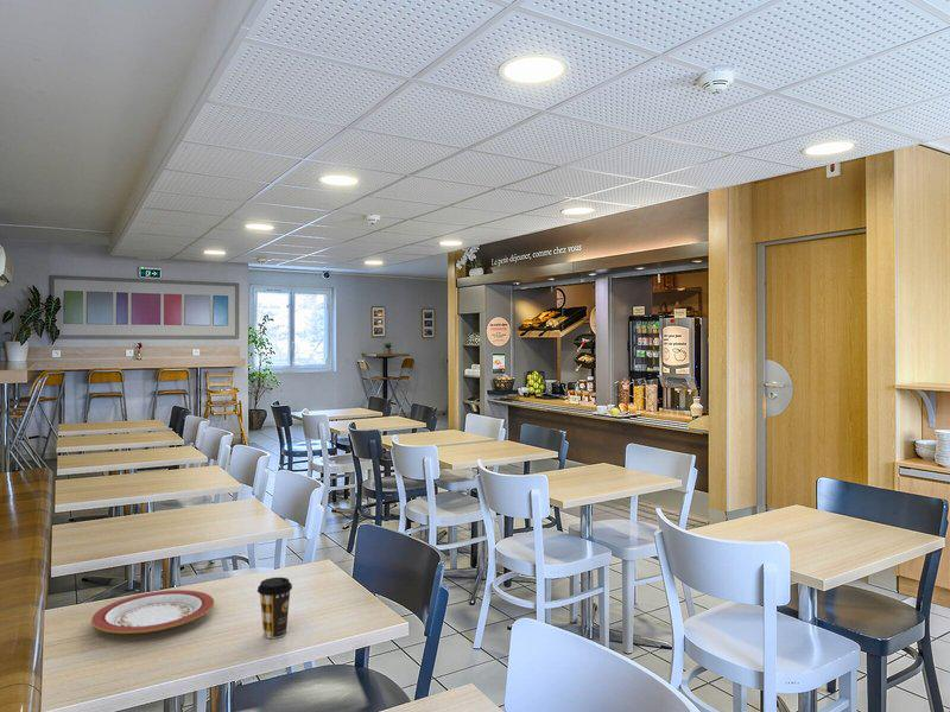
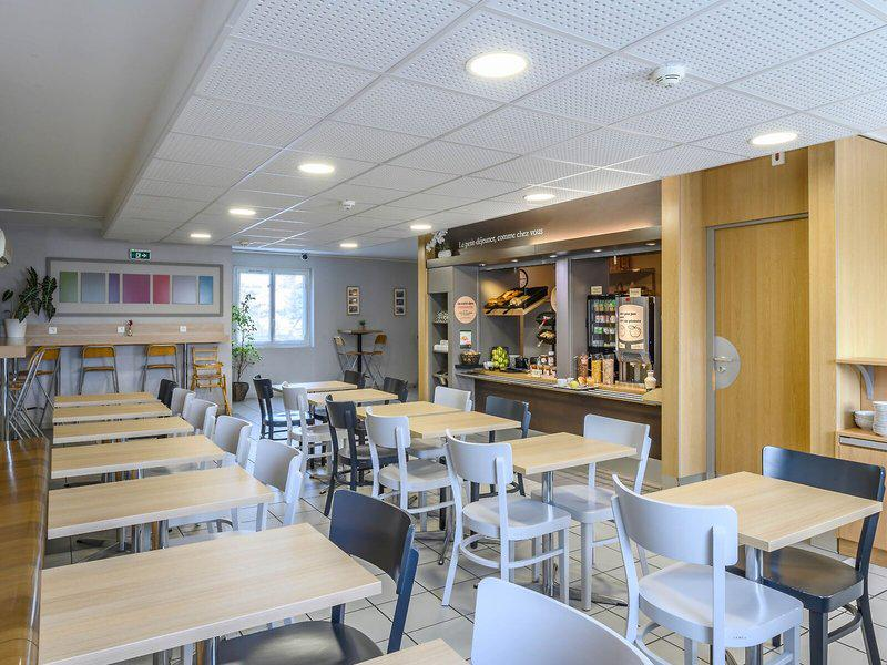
- coffee cup (274, 608)
- plate (154, 614)
